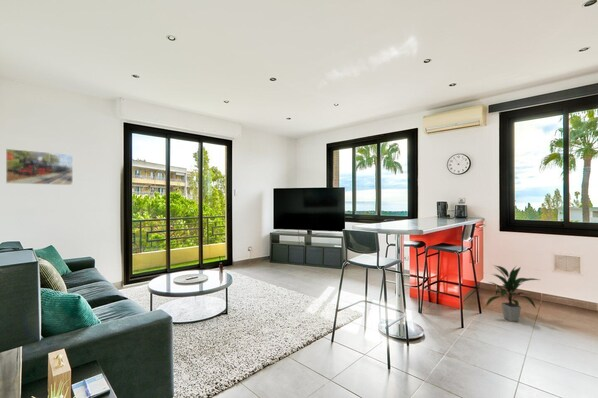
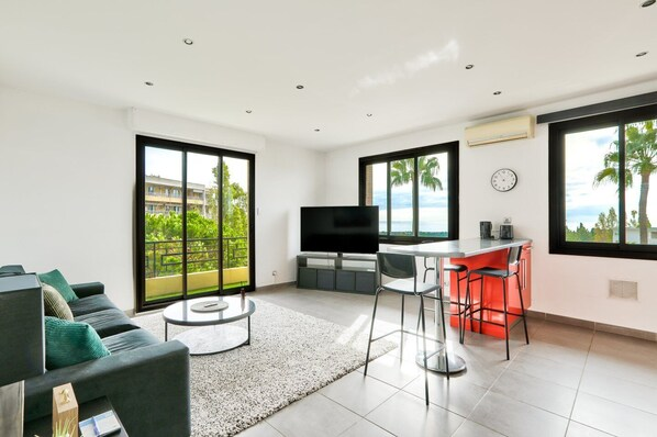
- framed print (41, 168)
- indoor plant (508, 291)
